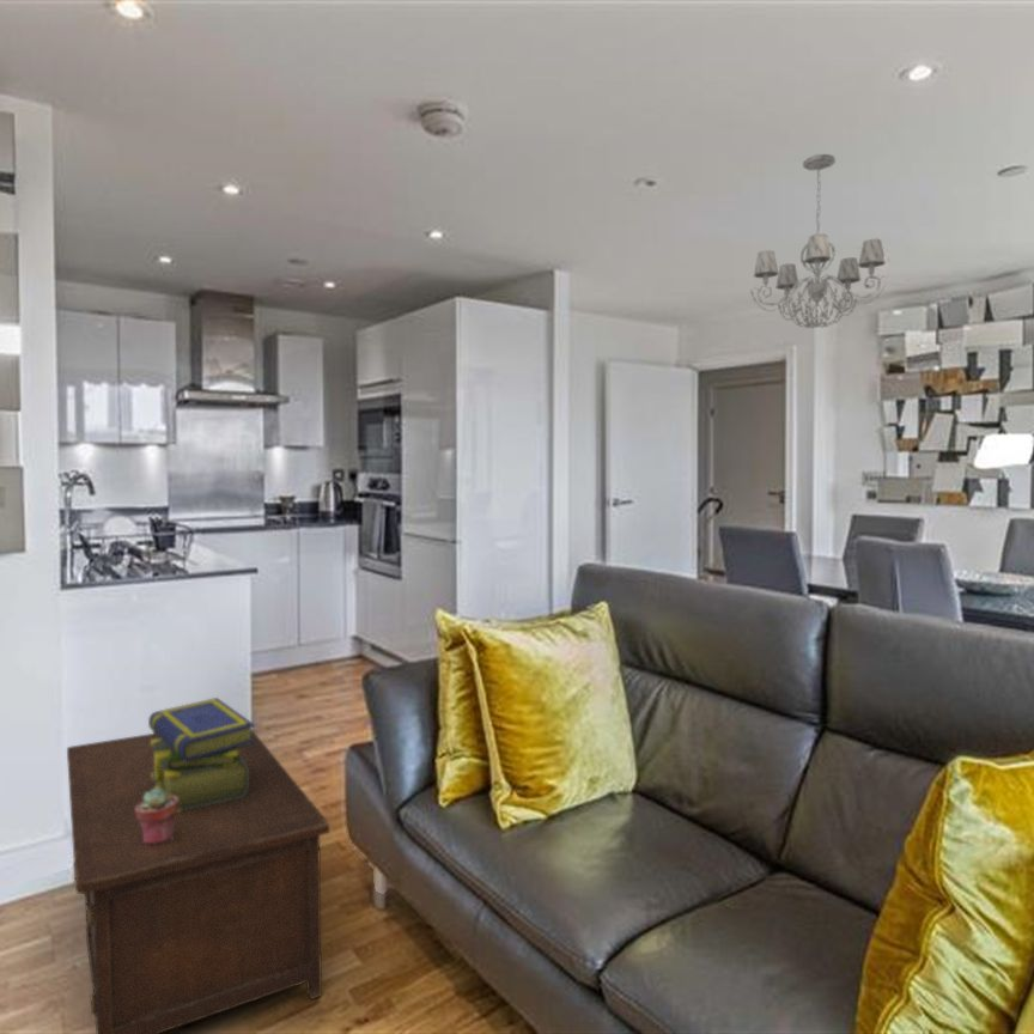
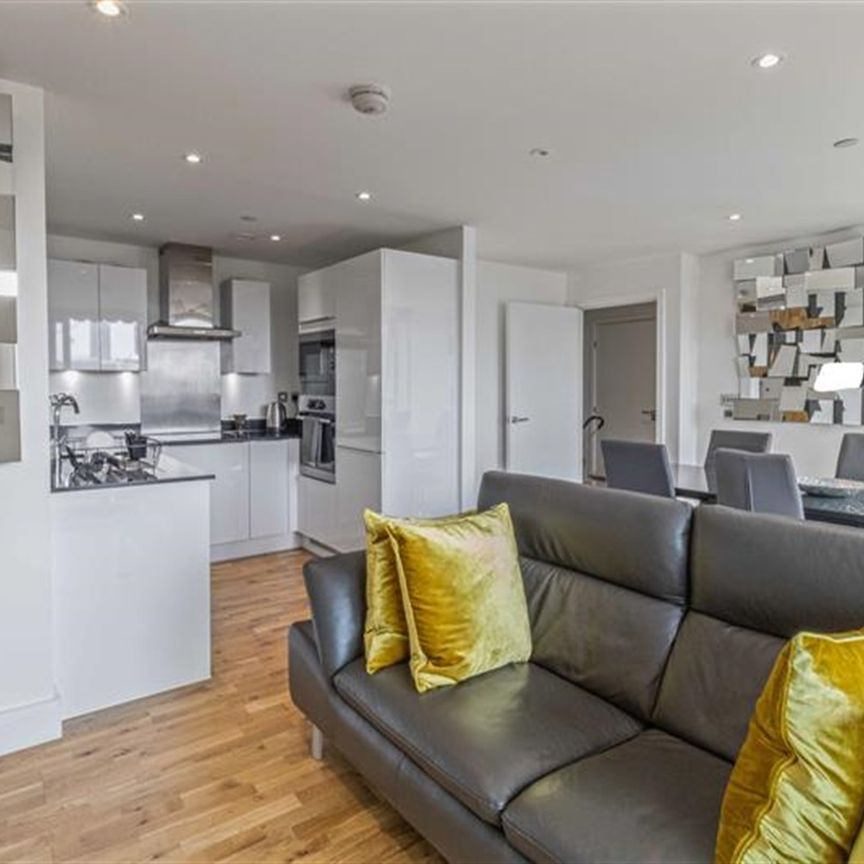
- potted succulent (157, 813)
- stack of books (202, 749)
- chandelier (817, 242)
- cabinet (183, 859)
